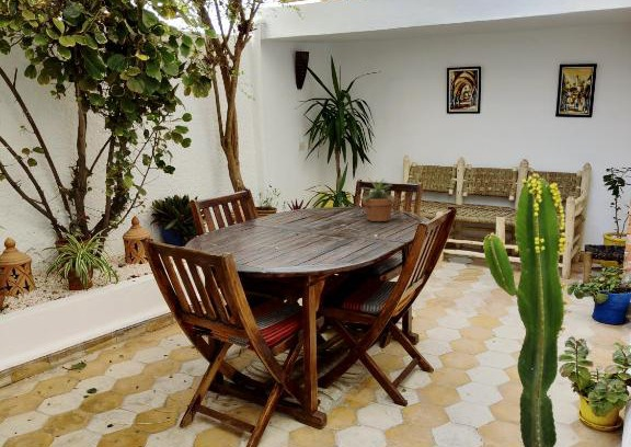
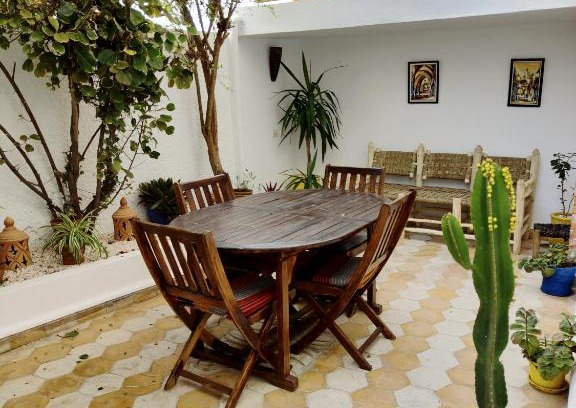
- potted plant (379, 198)
